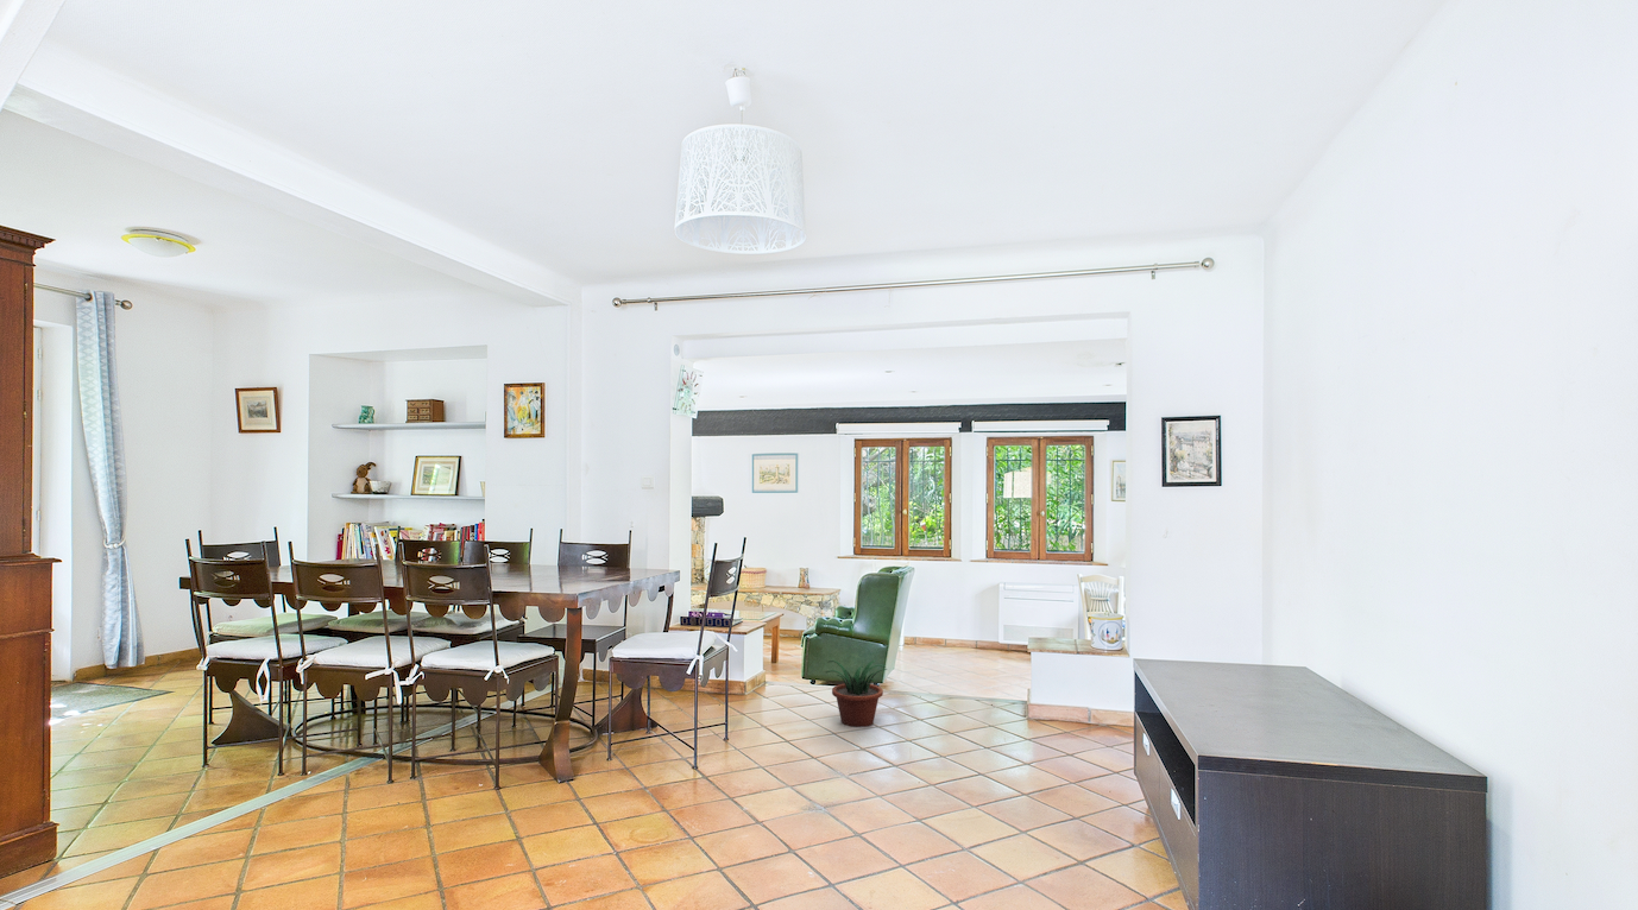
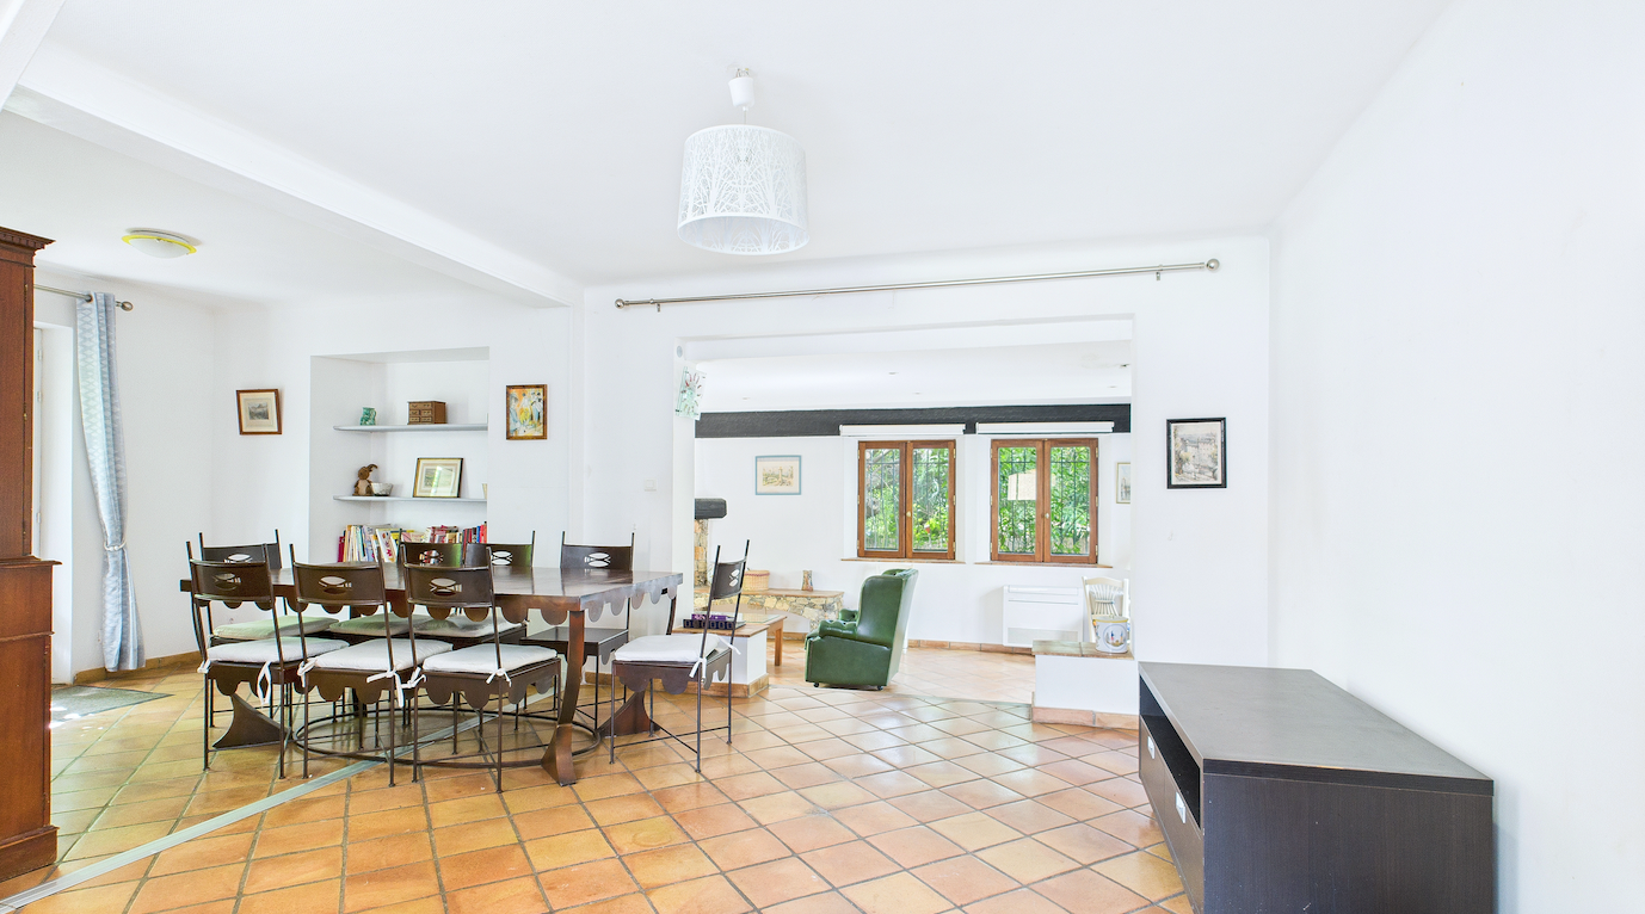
- potted plant (857, 691)
